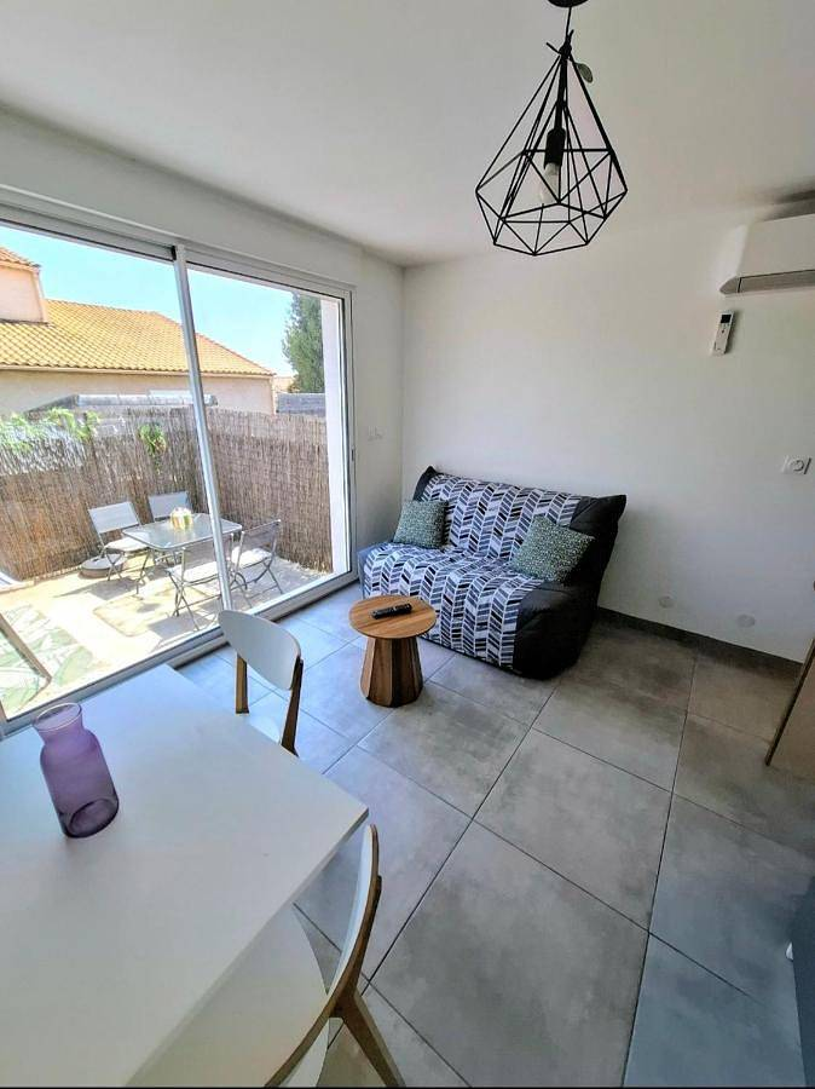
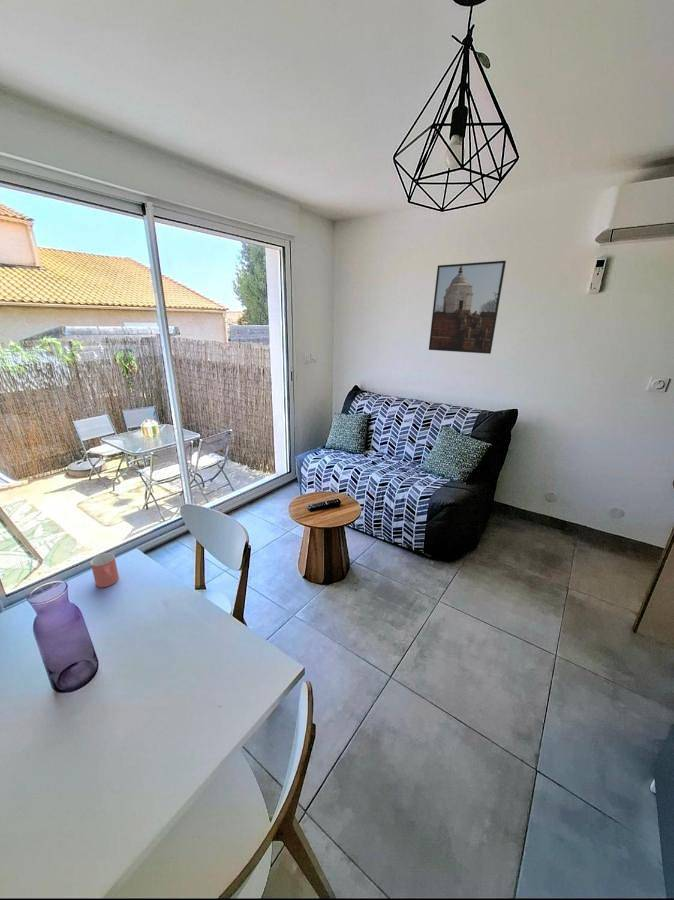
+ cup (106, 572)
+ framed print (464, 309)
